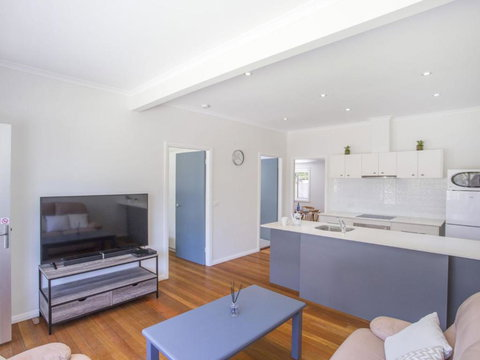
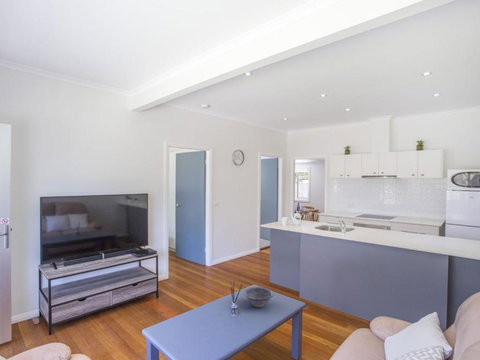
+ decorative bowl (258, 298)
